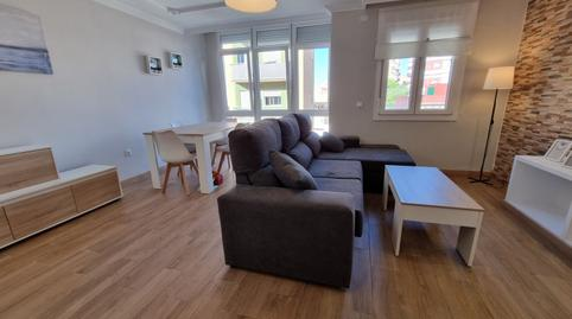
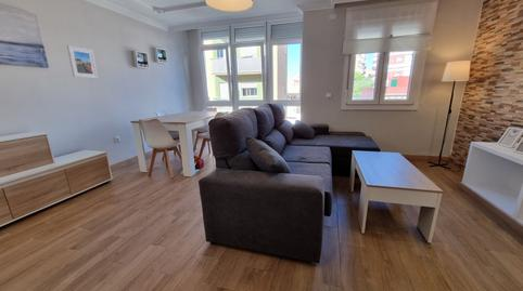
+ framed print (82, 63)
